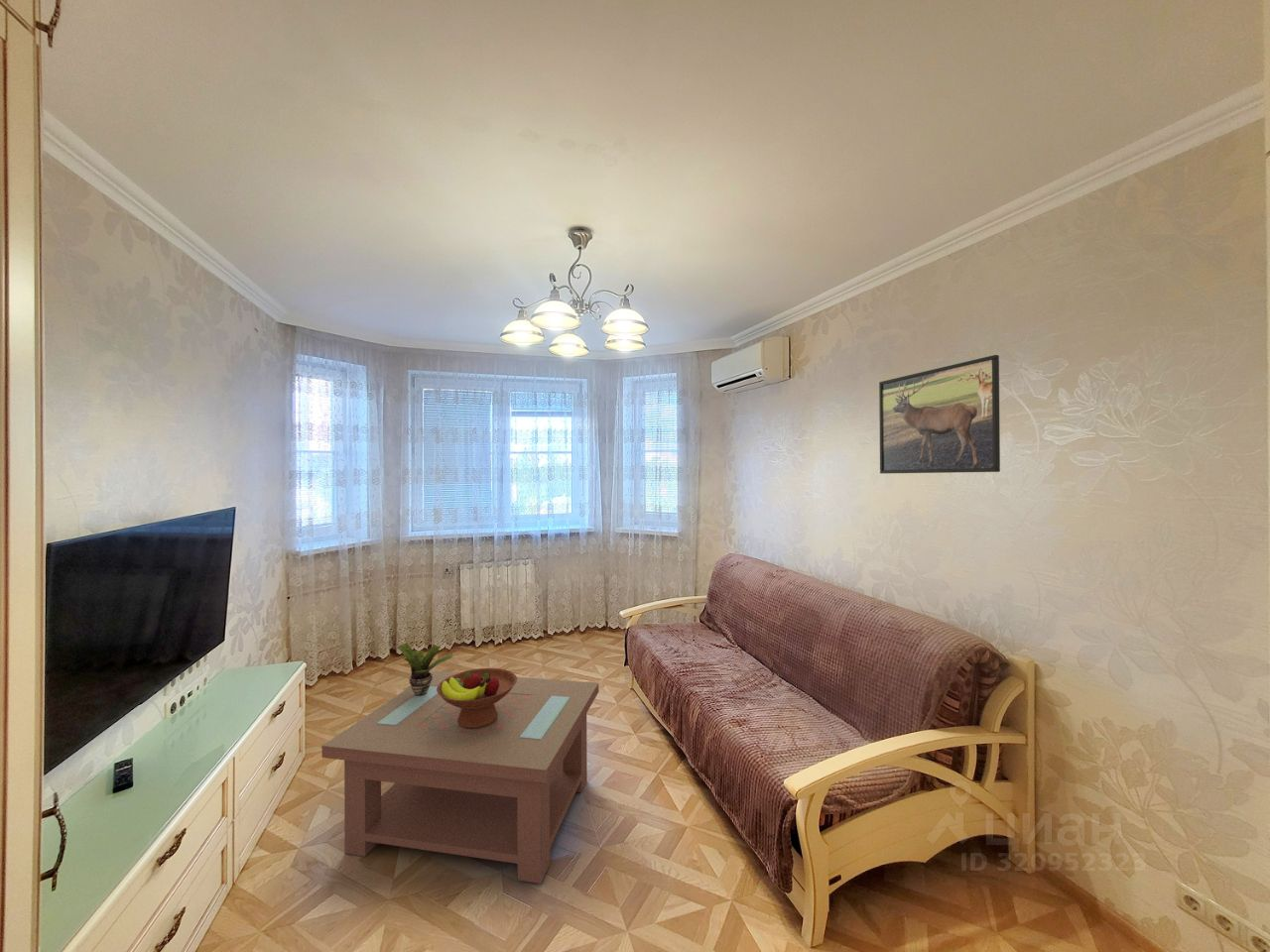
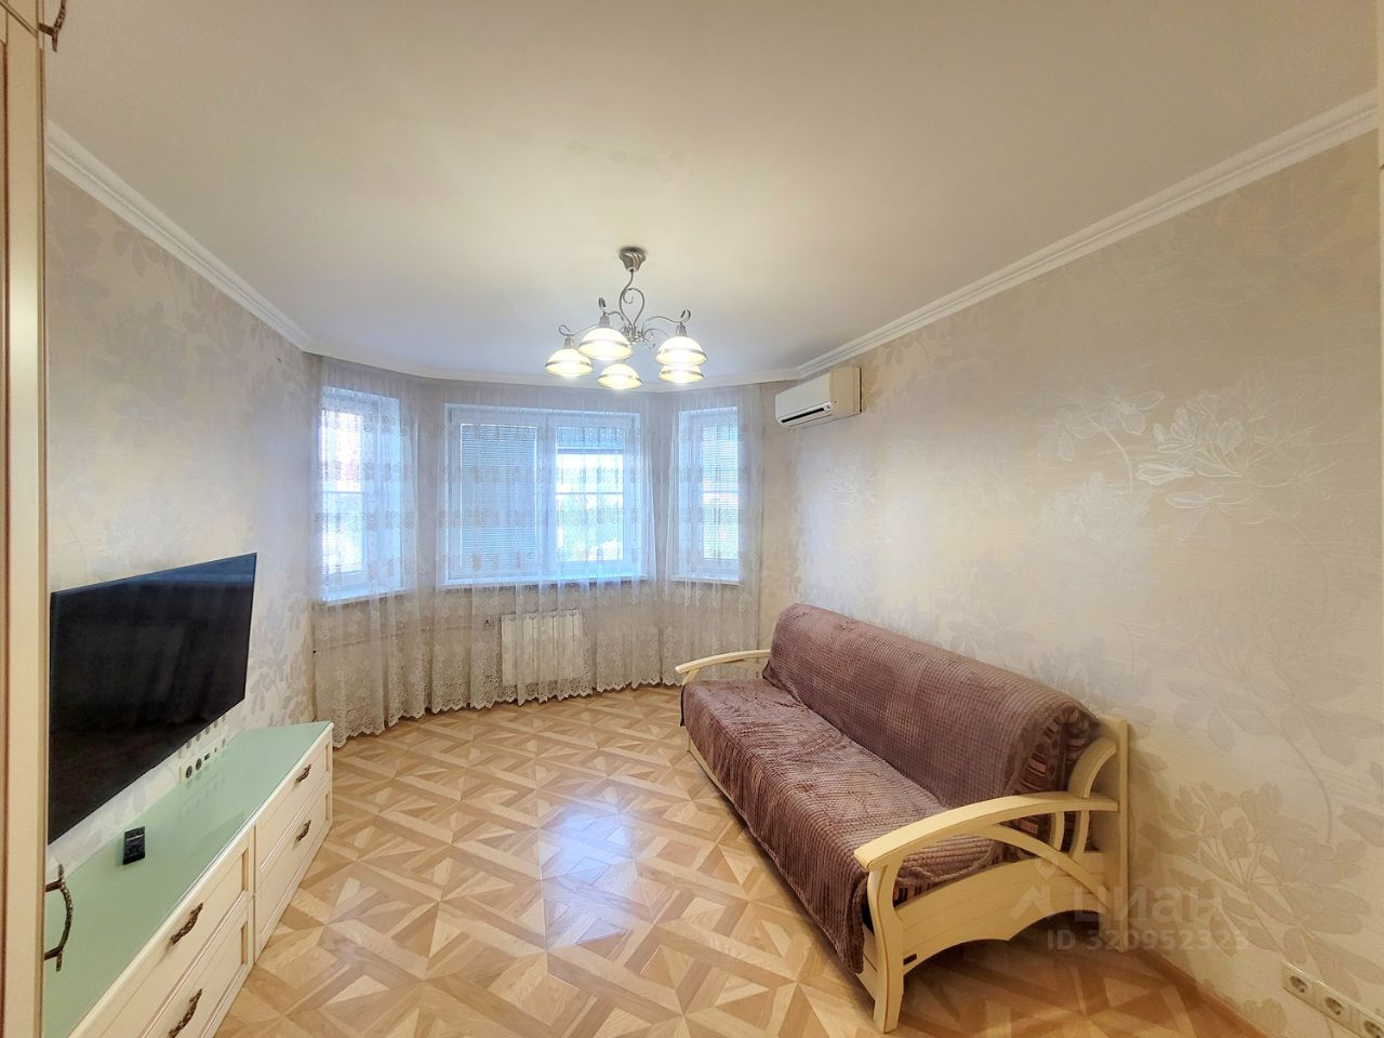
- fruit bowl (477, 693)
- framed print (932, 421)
- potted plant (420, 669)
- coffee table (478, 761)
